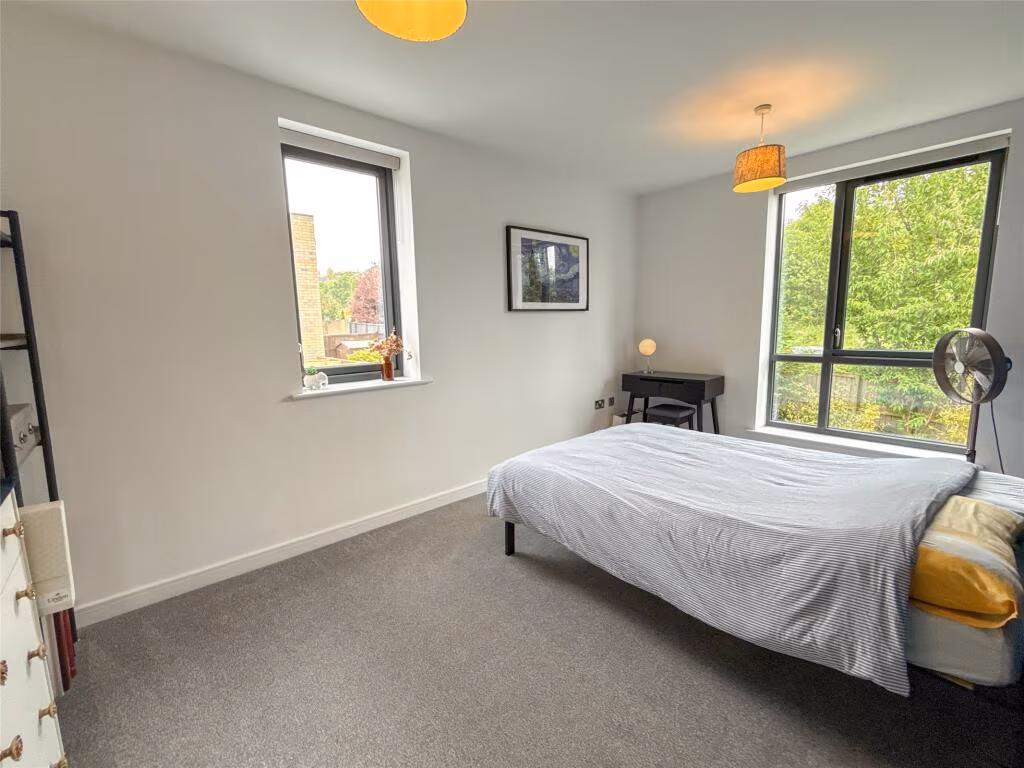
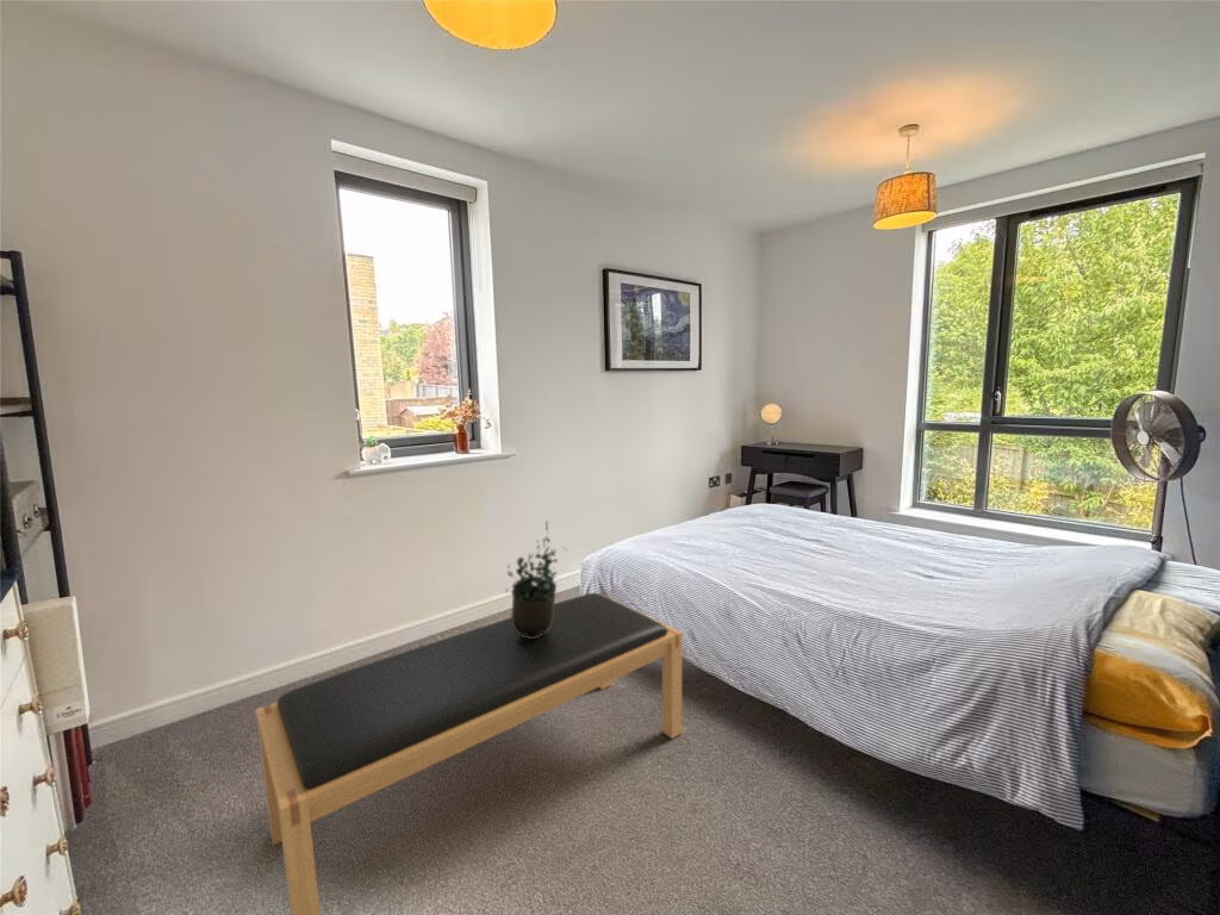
+ bench (497, 715)
+ potted plant (537, 580)
